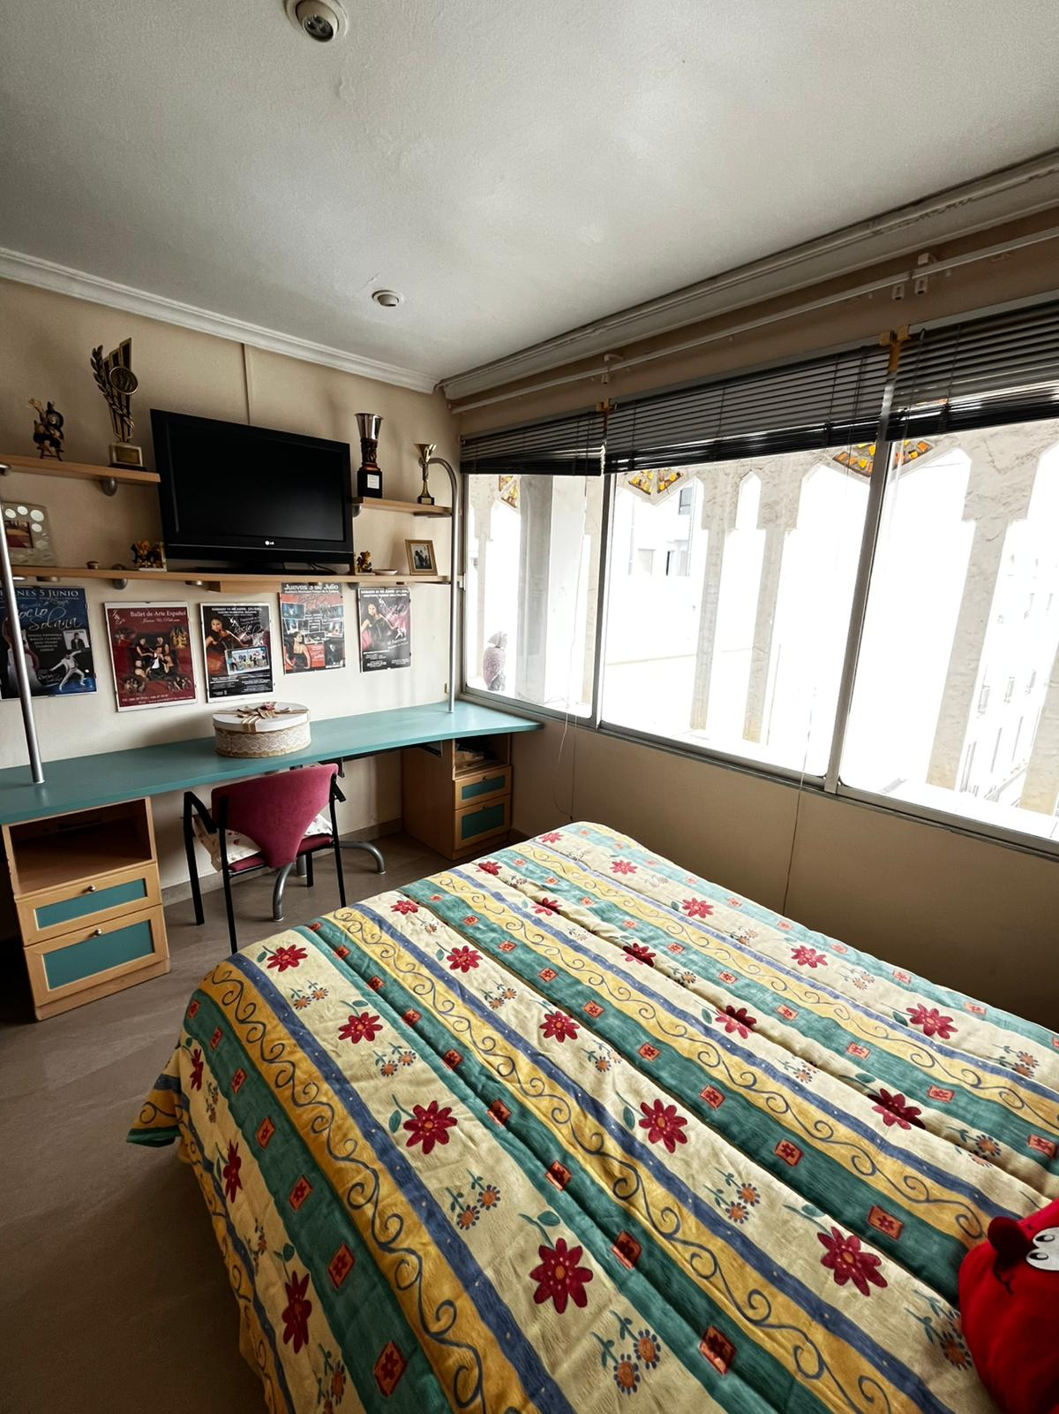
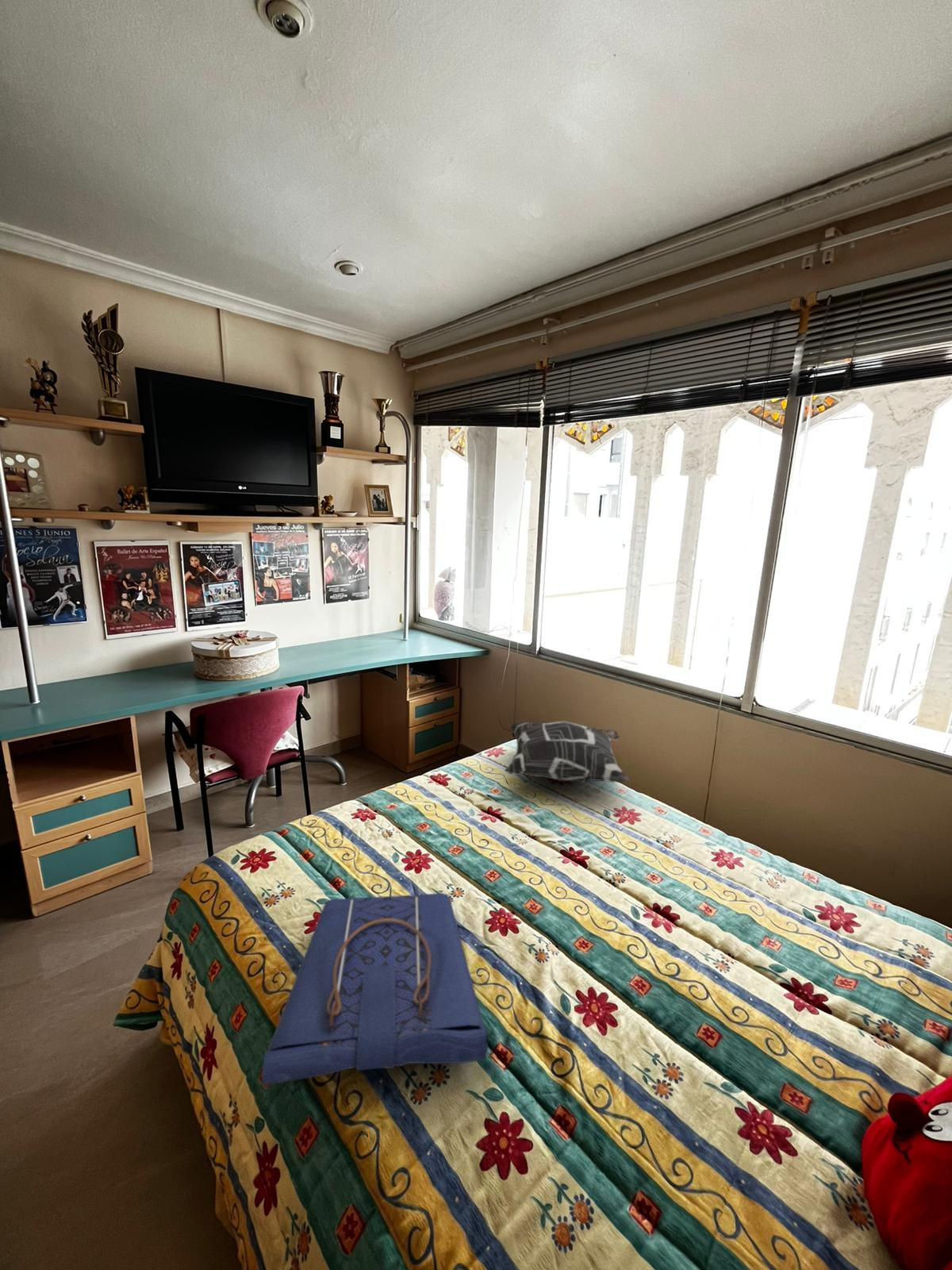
+ tote bag (383, 969)
+ decorative pillow (566, 749)
